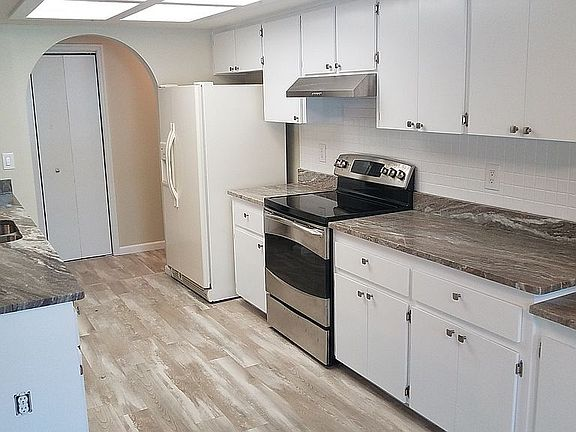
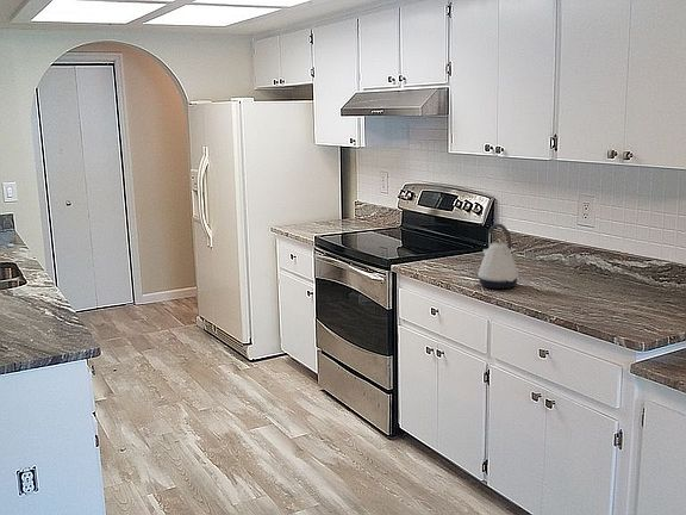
+ kettle (497, 254)
